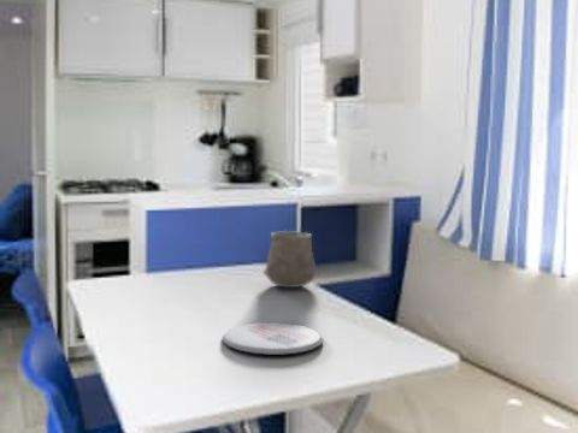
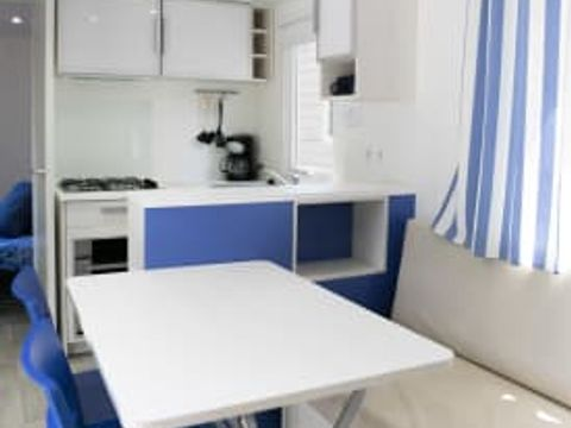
- ceramic cup (289, 259)
- plate (272, 336)
